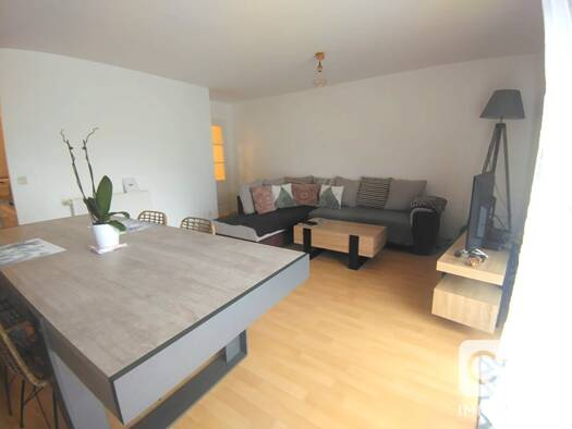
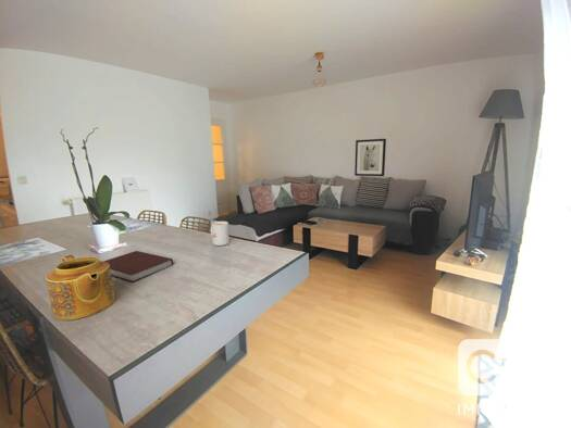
+ wall art (370, 158)
+ notebook (134, 264)
+ mug (218, 232)
+ teapot (82, 285)
